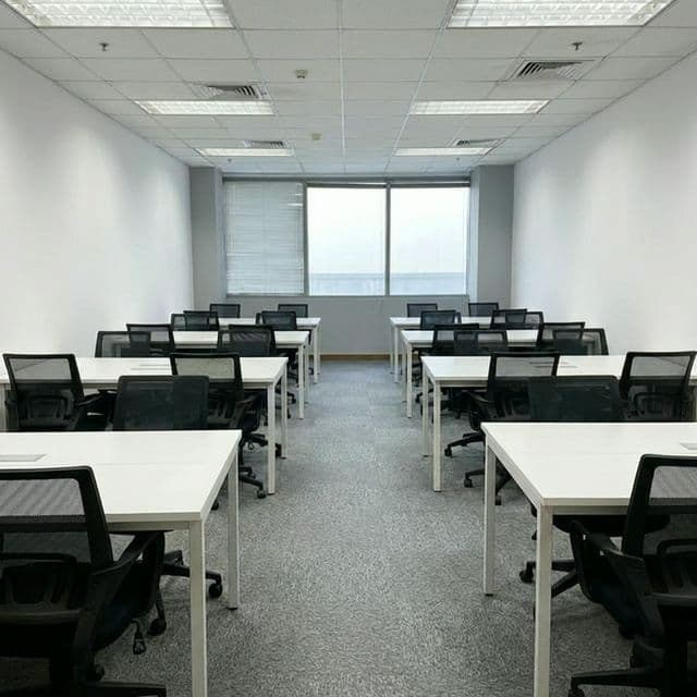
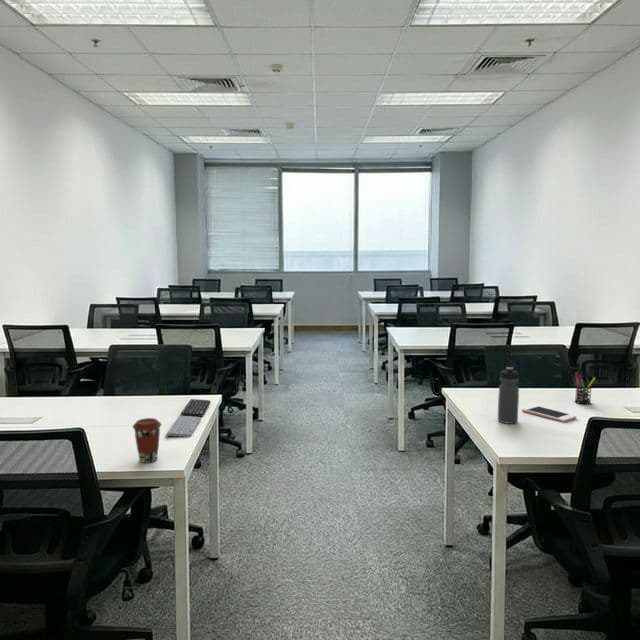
+ coffee cup (147, 440)
+ computer keyboard (190, 416)
+ cell phone (548, 413)
+ water bottle (508, 394)
+ pen holder (582, 387)
